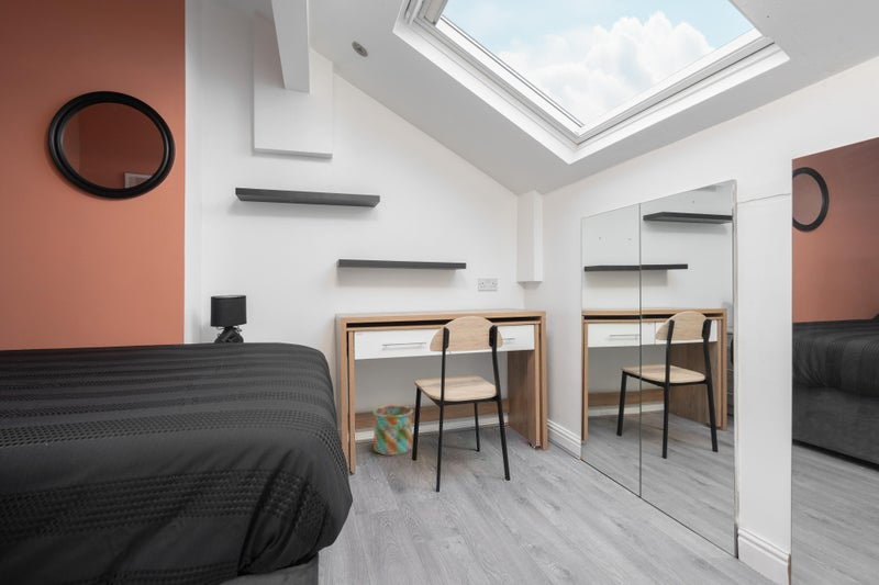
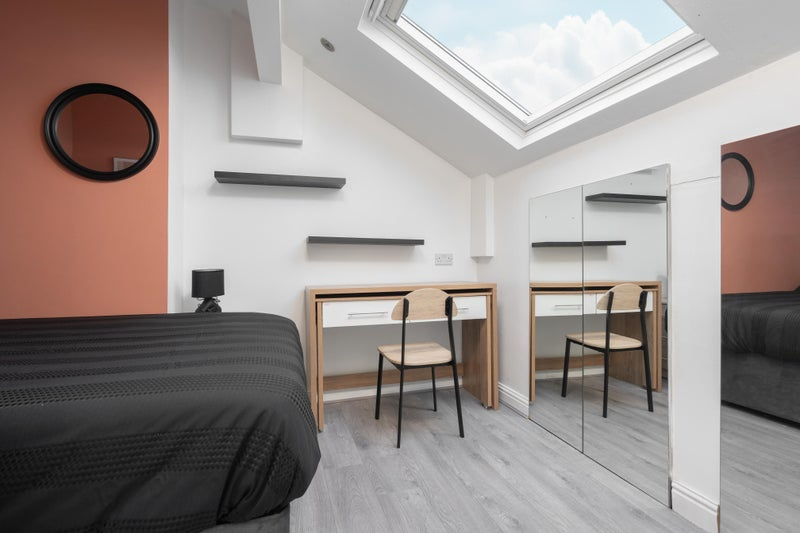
- bucket (392, 429)
